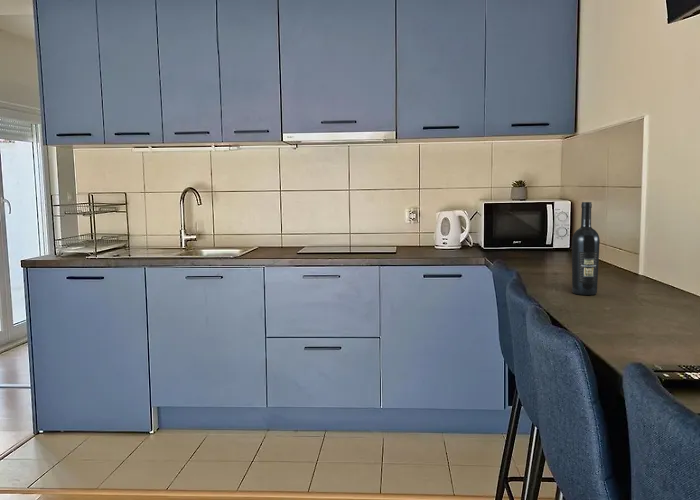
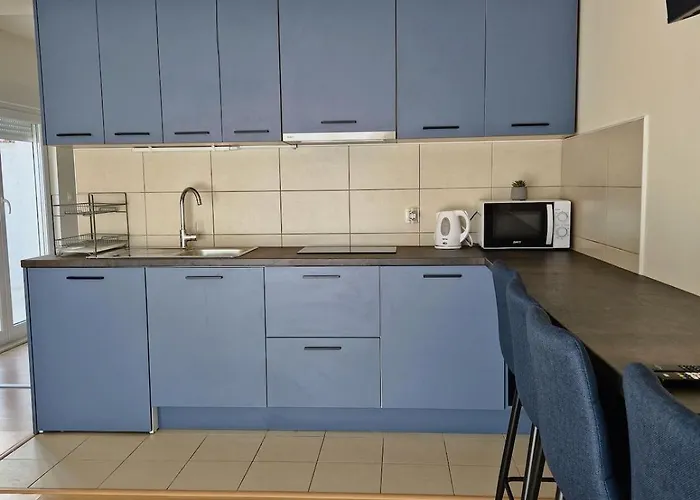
- wine bottle (585, 247)
